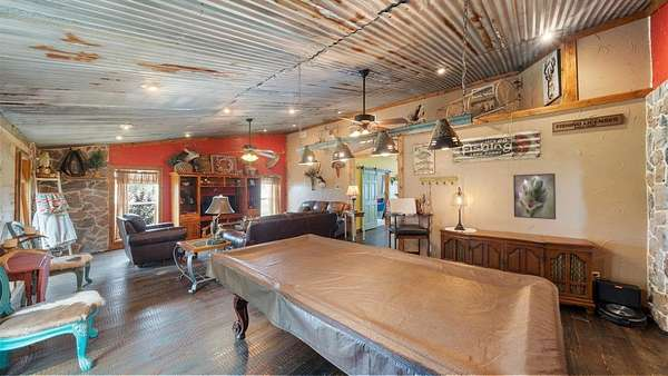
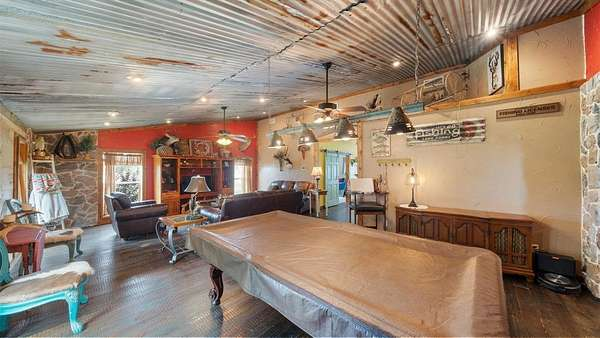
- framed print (533, 196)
